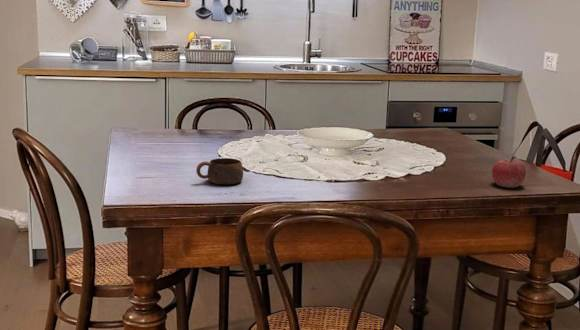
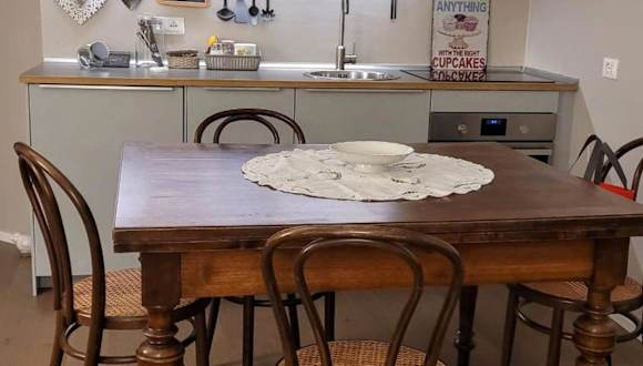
- fruit (509, 170)
- cup (219, 170)
